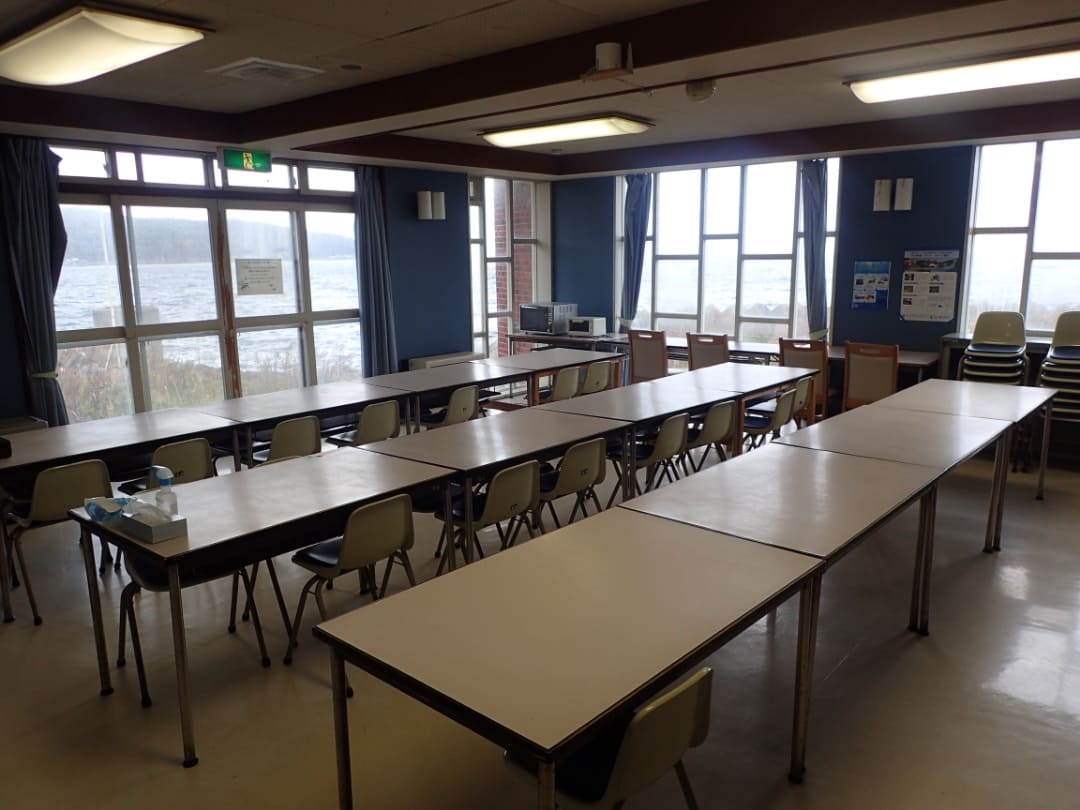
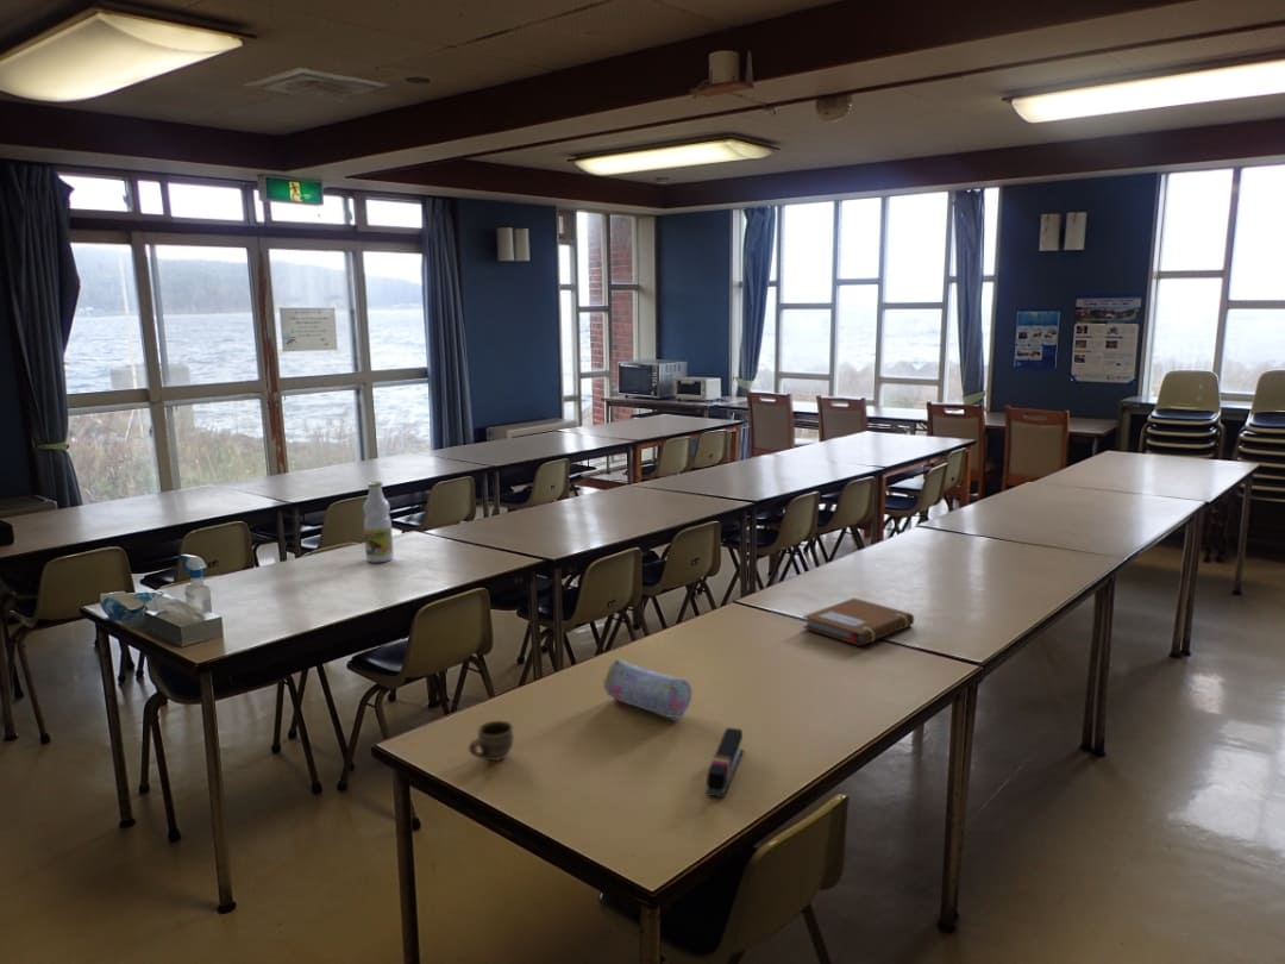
+ cup (489, 744)
+ pencil case (647, 687)
+ stapler (725, 759)
+ notebook (857, 621)
+ bottle (377, 521)
